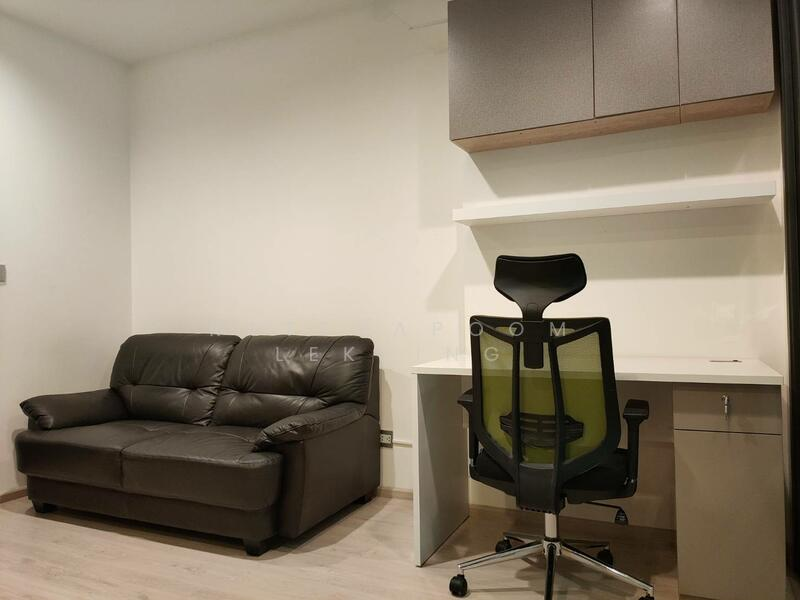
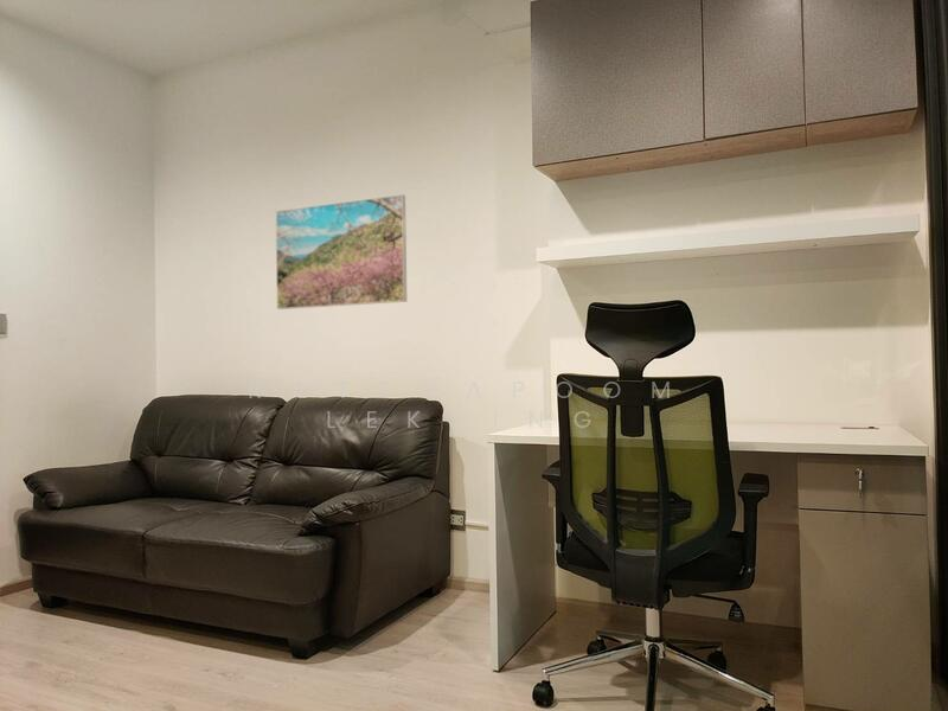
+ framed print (338, 254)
